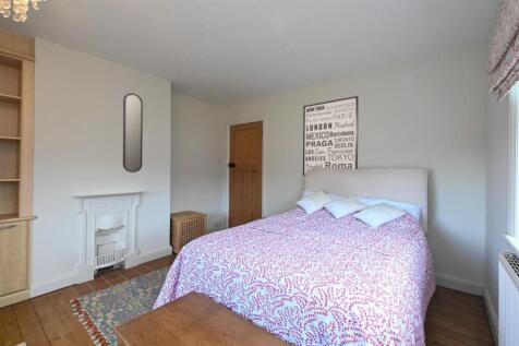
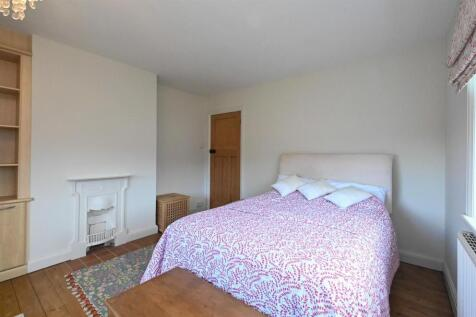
- wall art (328, 139)
- home mirror (132, 133)
